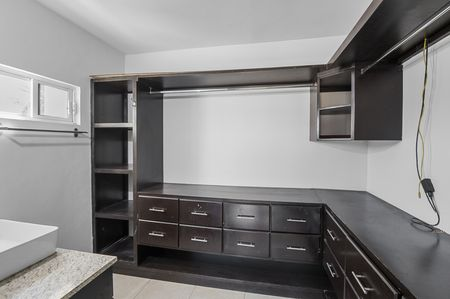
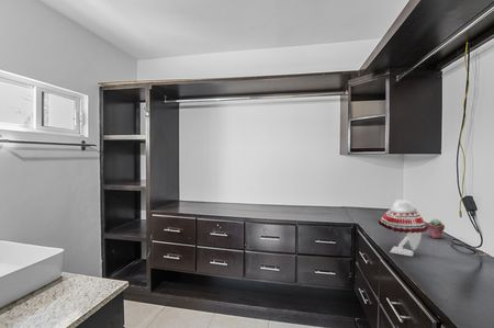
+ potted succulent (435, 227)
+ hat (401, 226)
